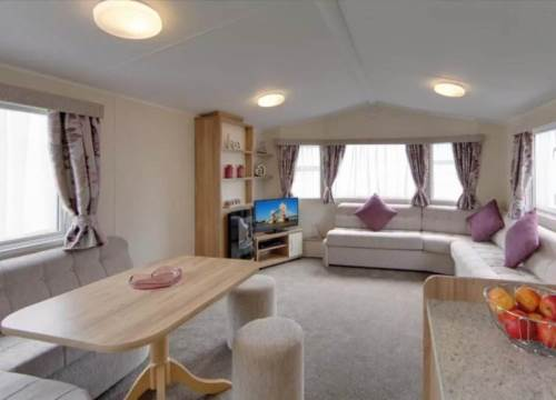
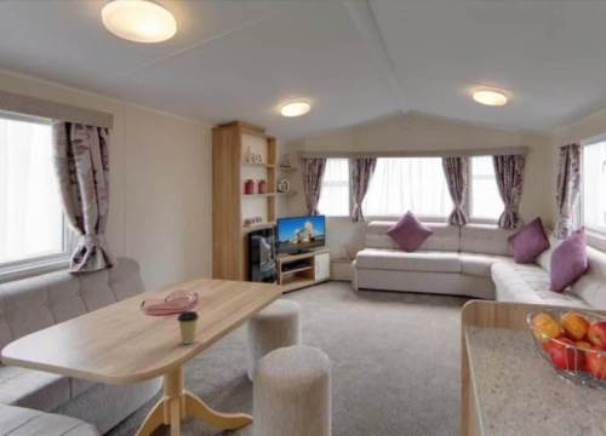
+ coffee cup (188, 327)
